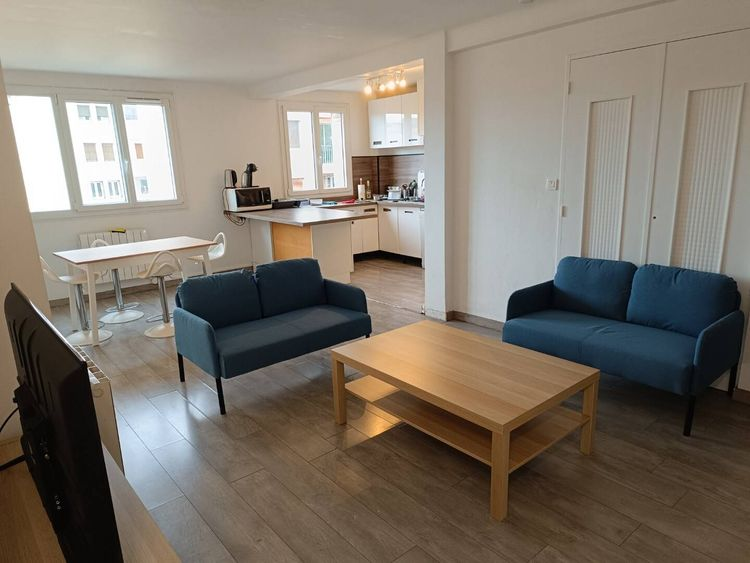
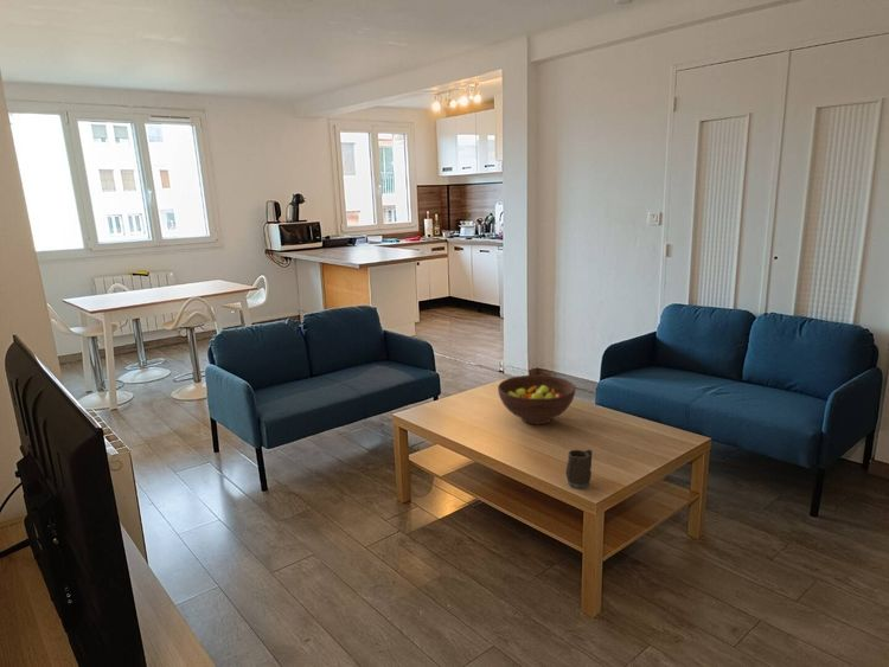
+ mug (580, 467)
+ fruit bowl (536, 403)
